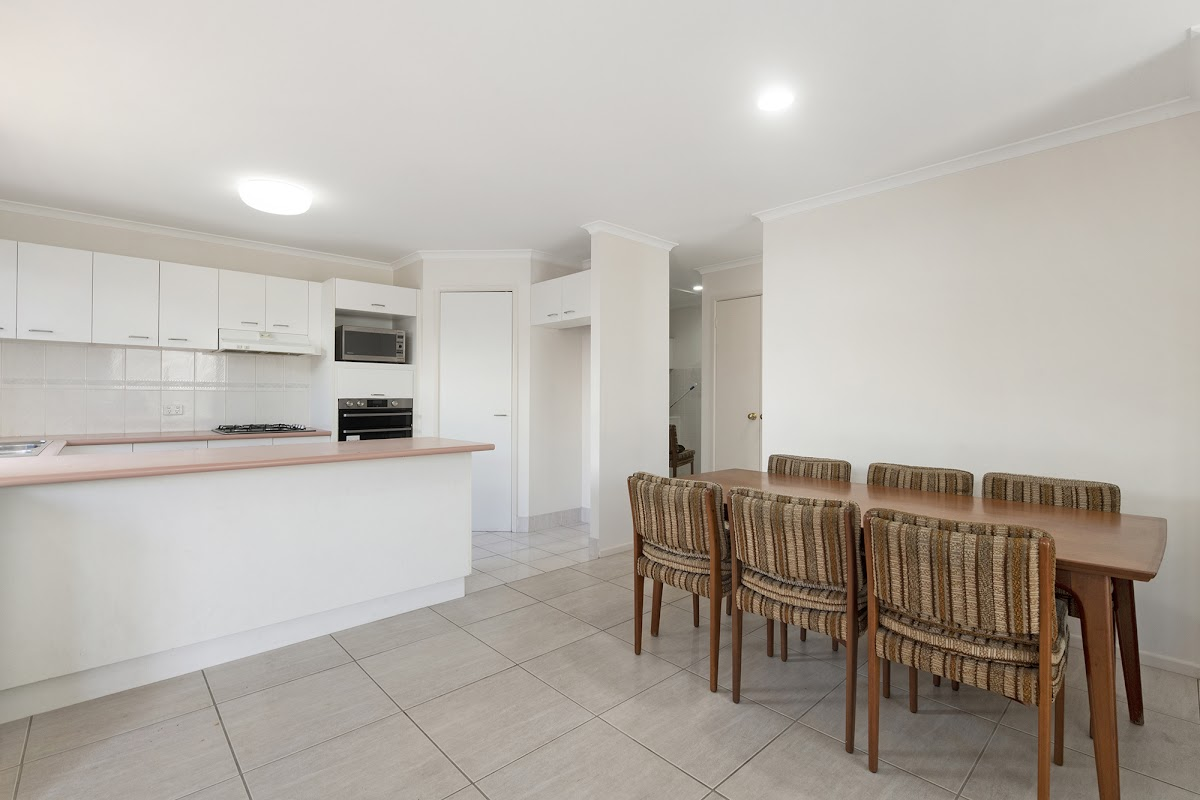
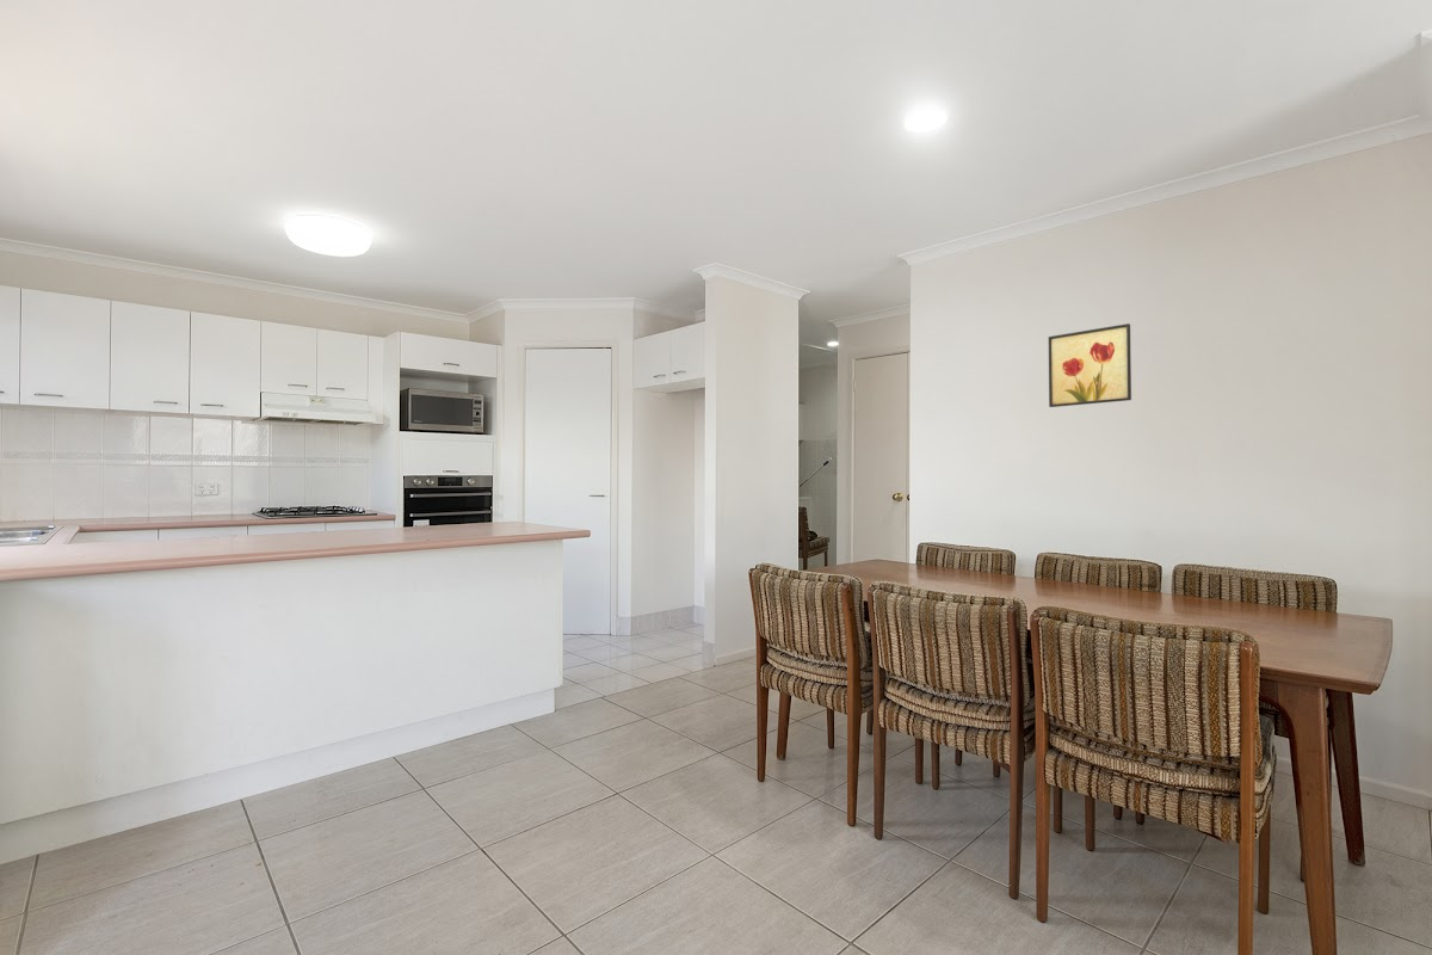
+ wall art (1088, 366)
